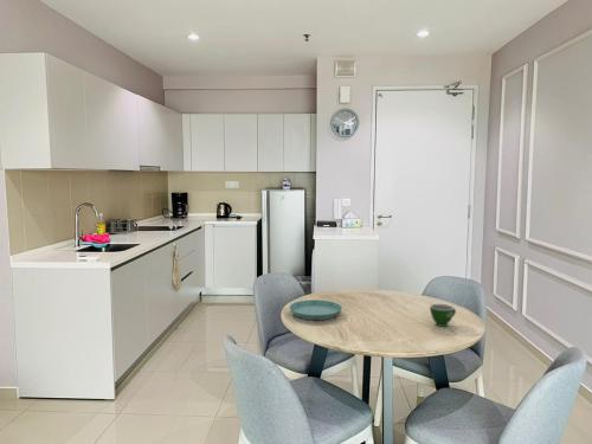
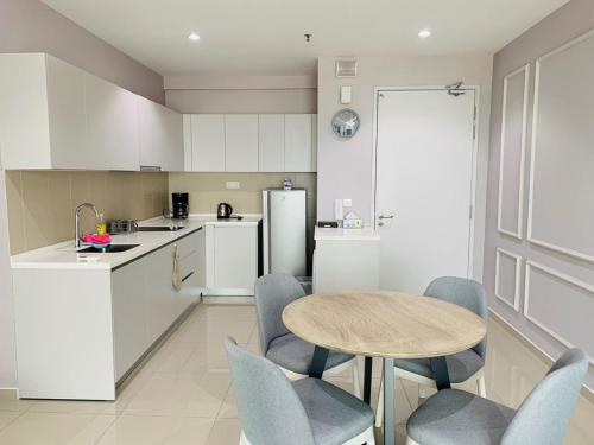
- teacup (443, 315)
- saucer (315, 309)
